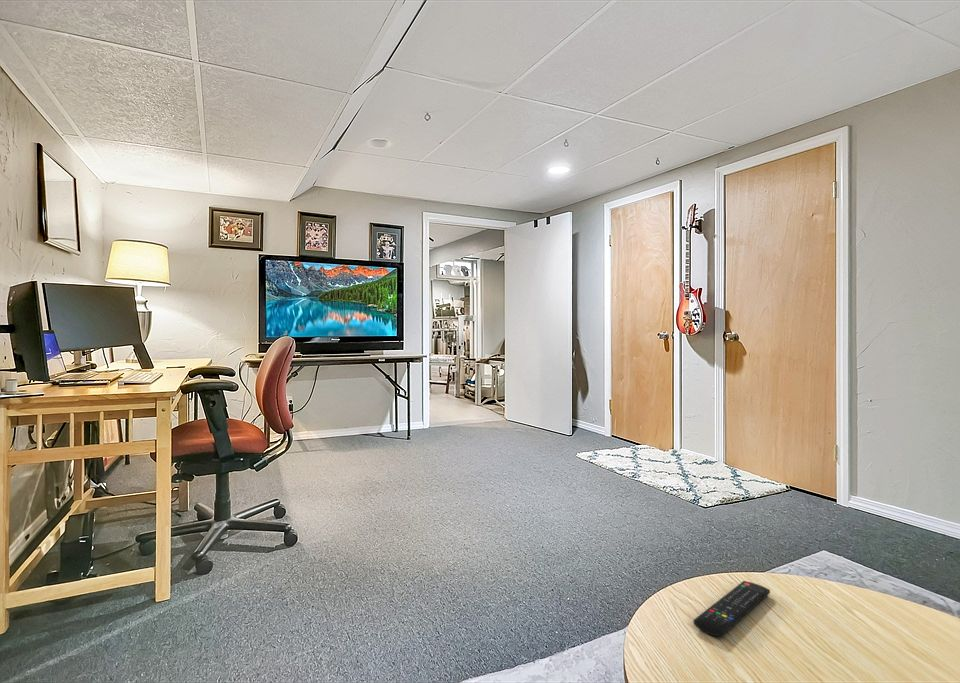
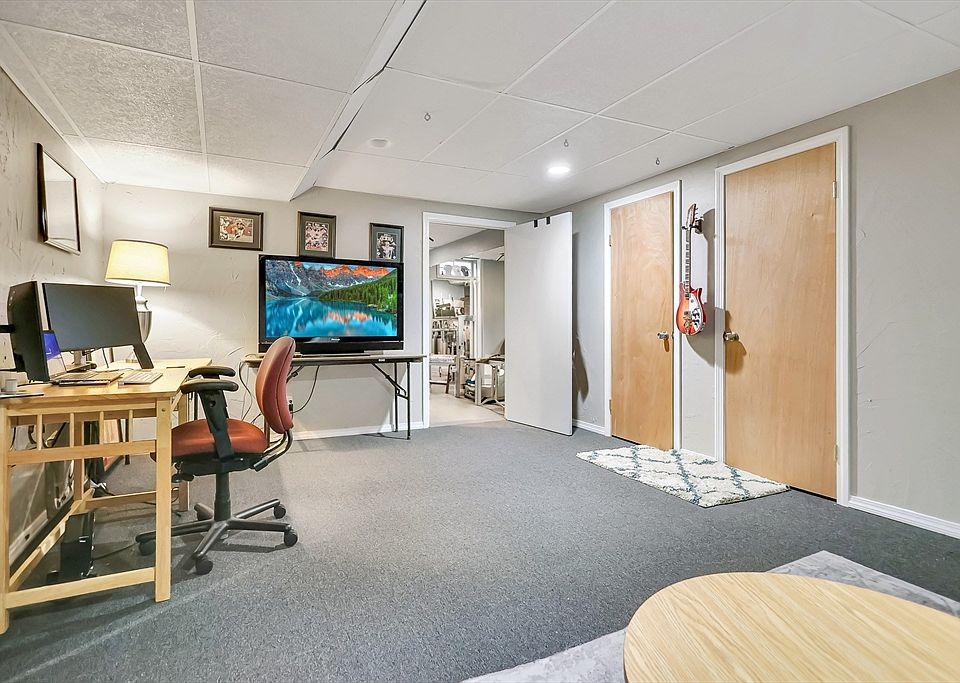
- remote control (734, 606)
